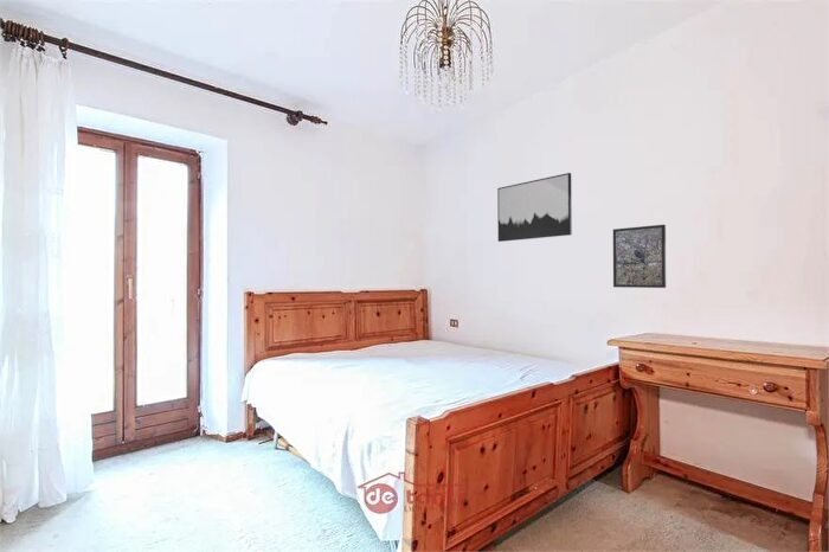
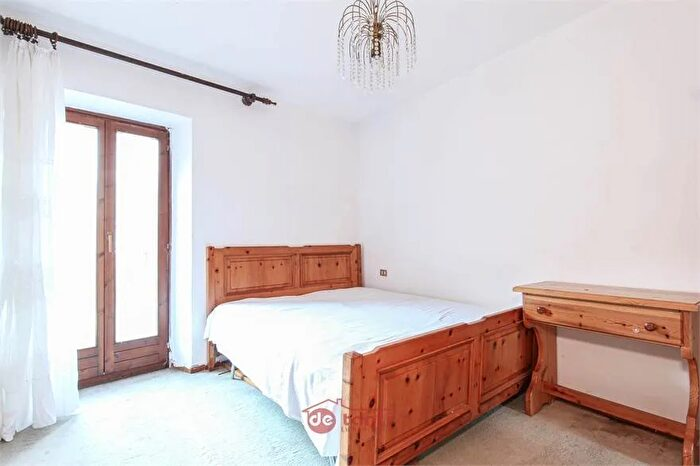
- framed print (638, 257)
- wall art (532, 210)
